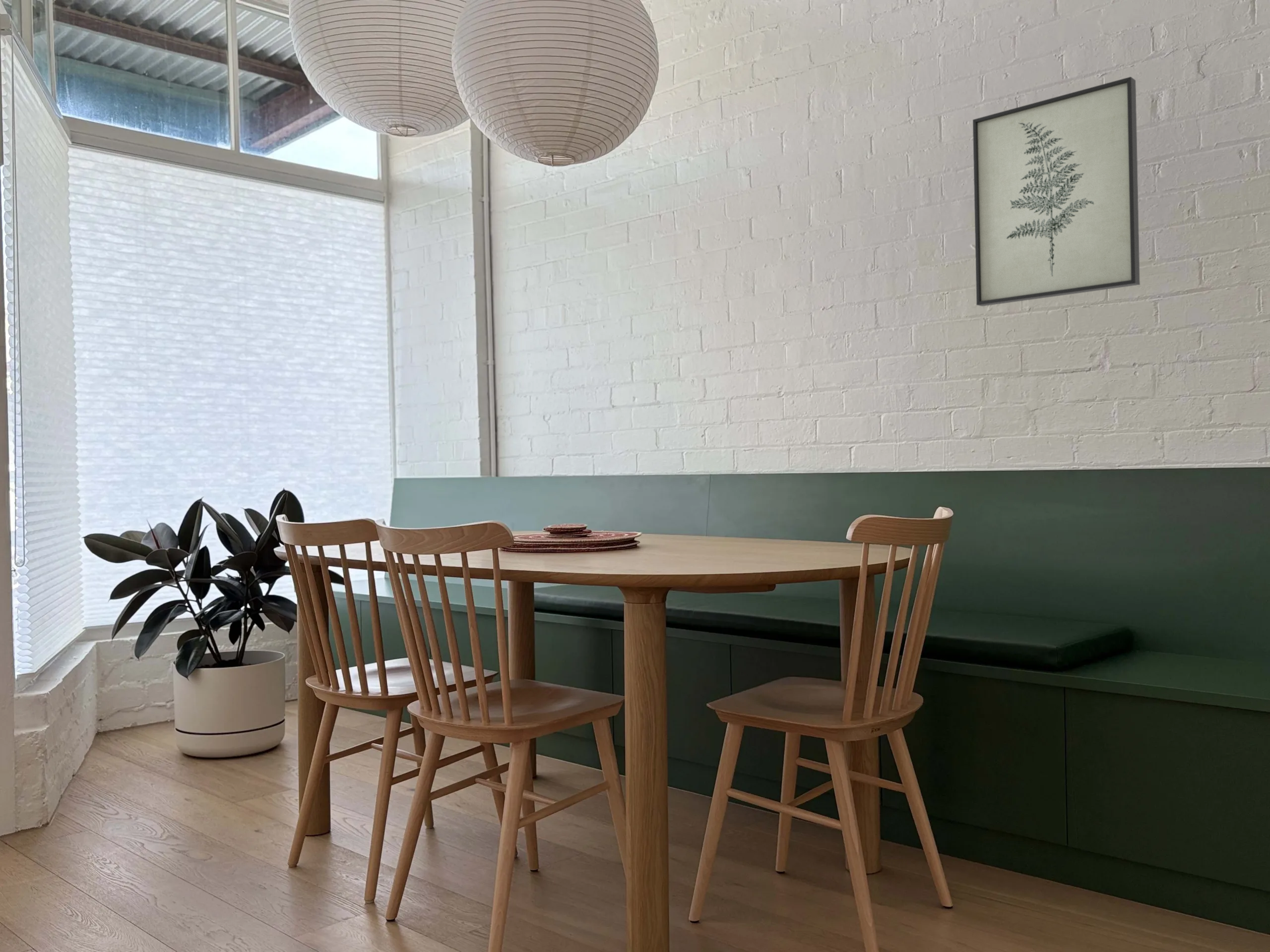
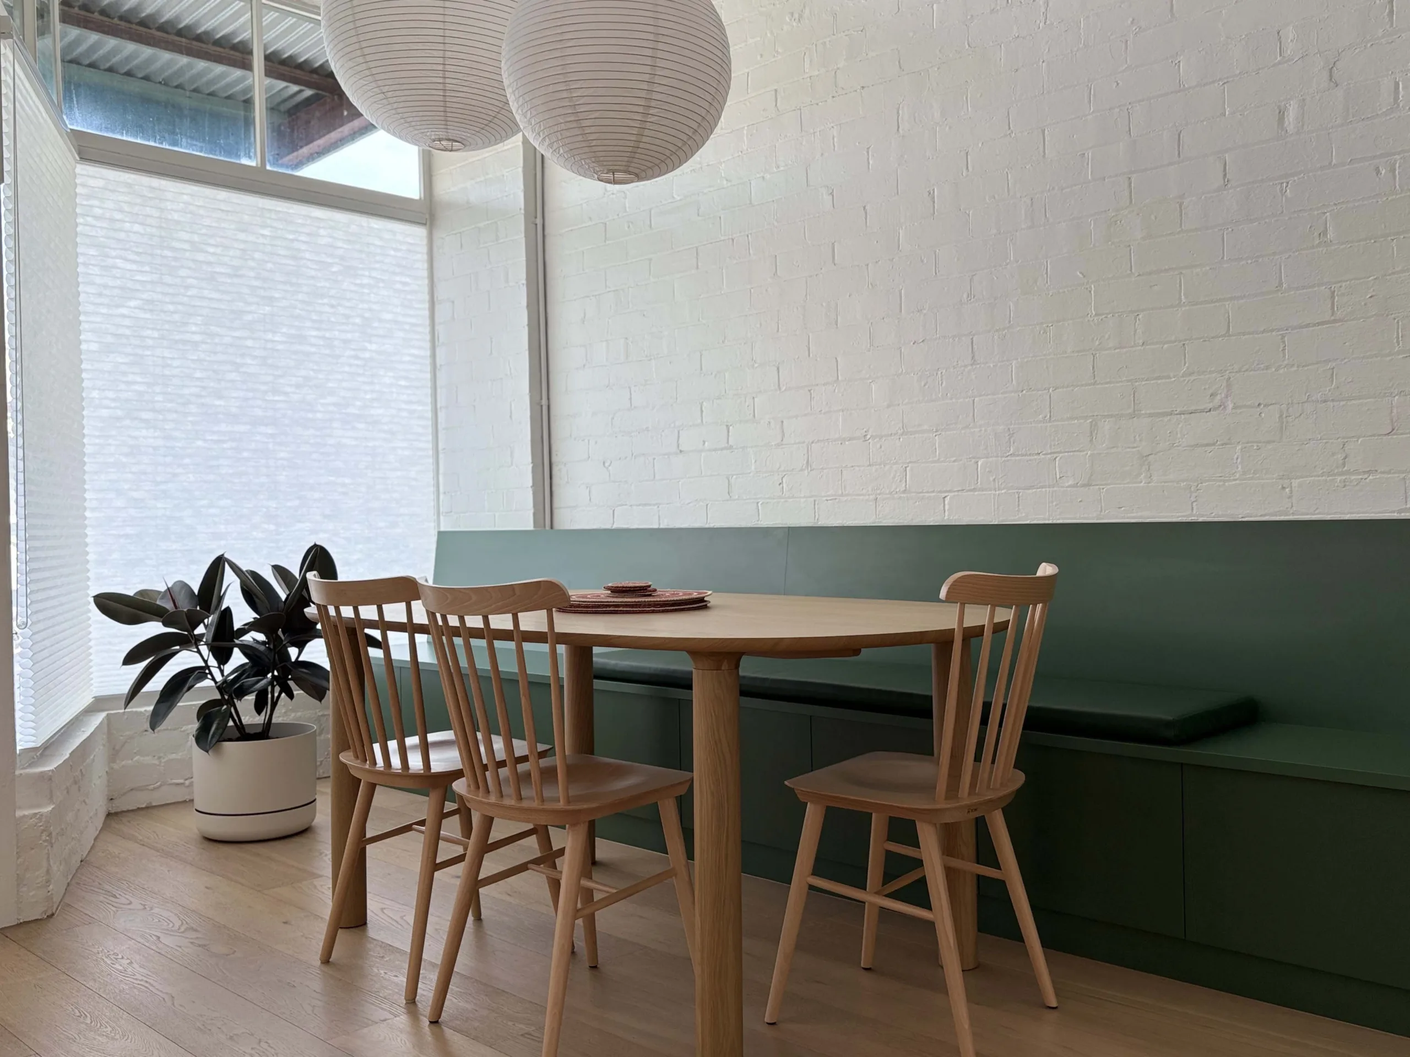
- wall art (1052, 198)
